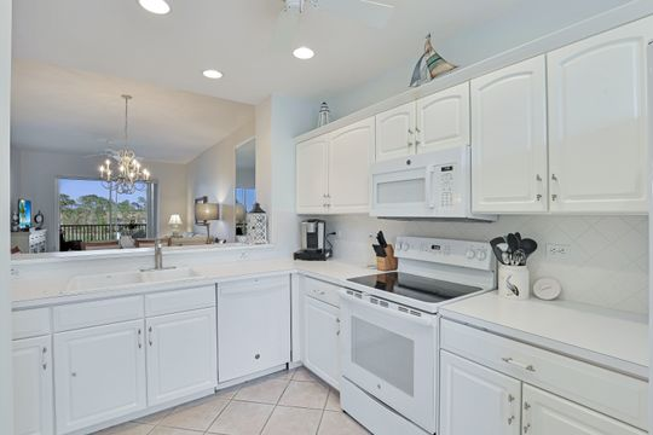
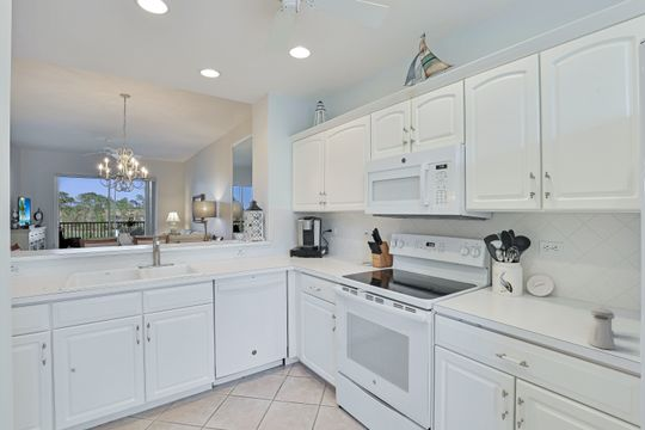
+ pepper shaker (602, 314)
+ saltshaker (601, 330)
